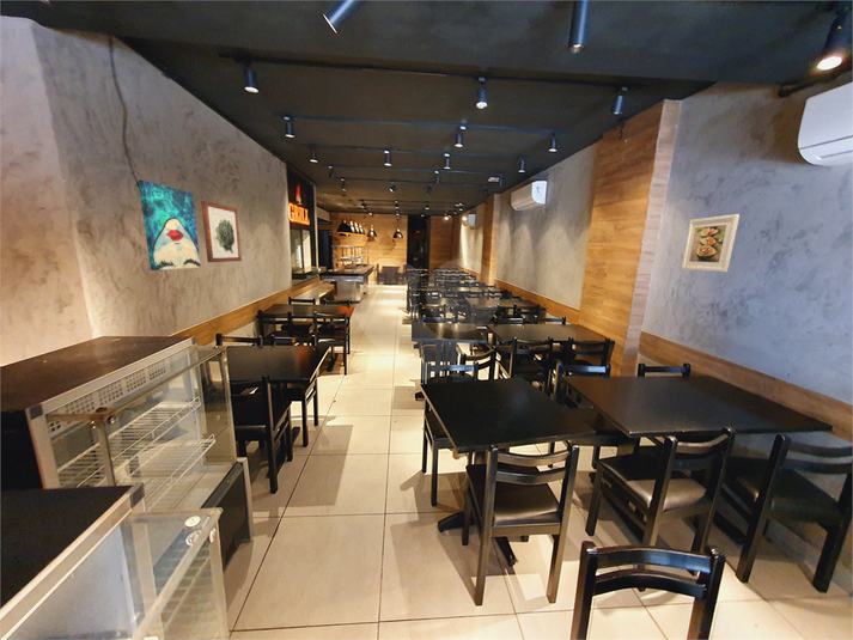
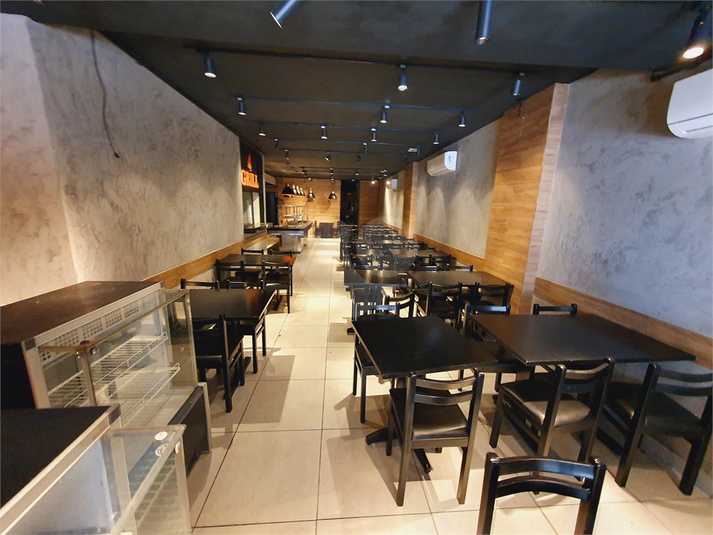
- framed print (707, 244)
- wall art (172, 228)
- wall art (223, 233)
